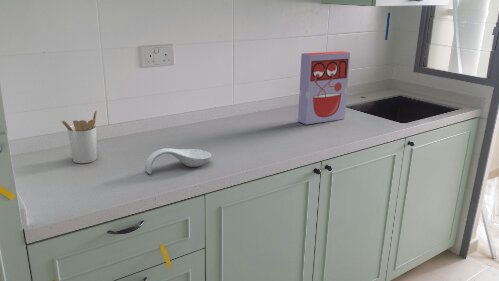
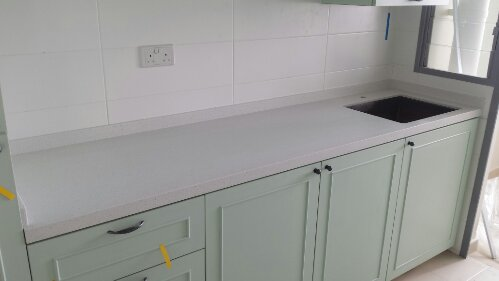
- utensil holder (84, 137)
- spoon rest (179, 157)
- cereal box (323, 87)
